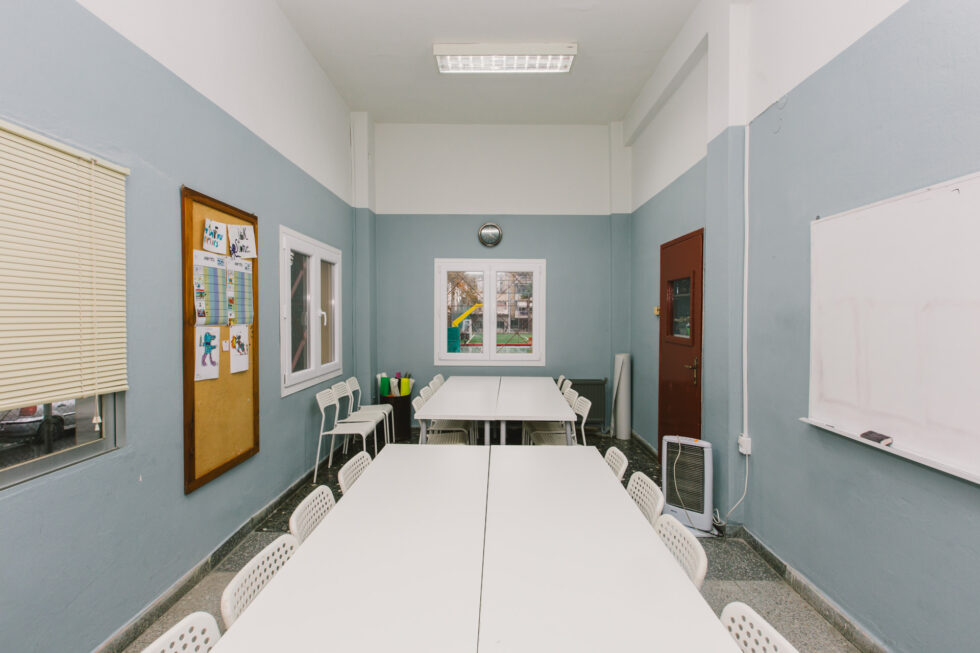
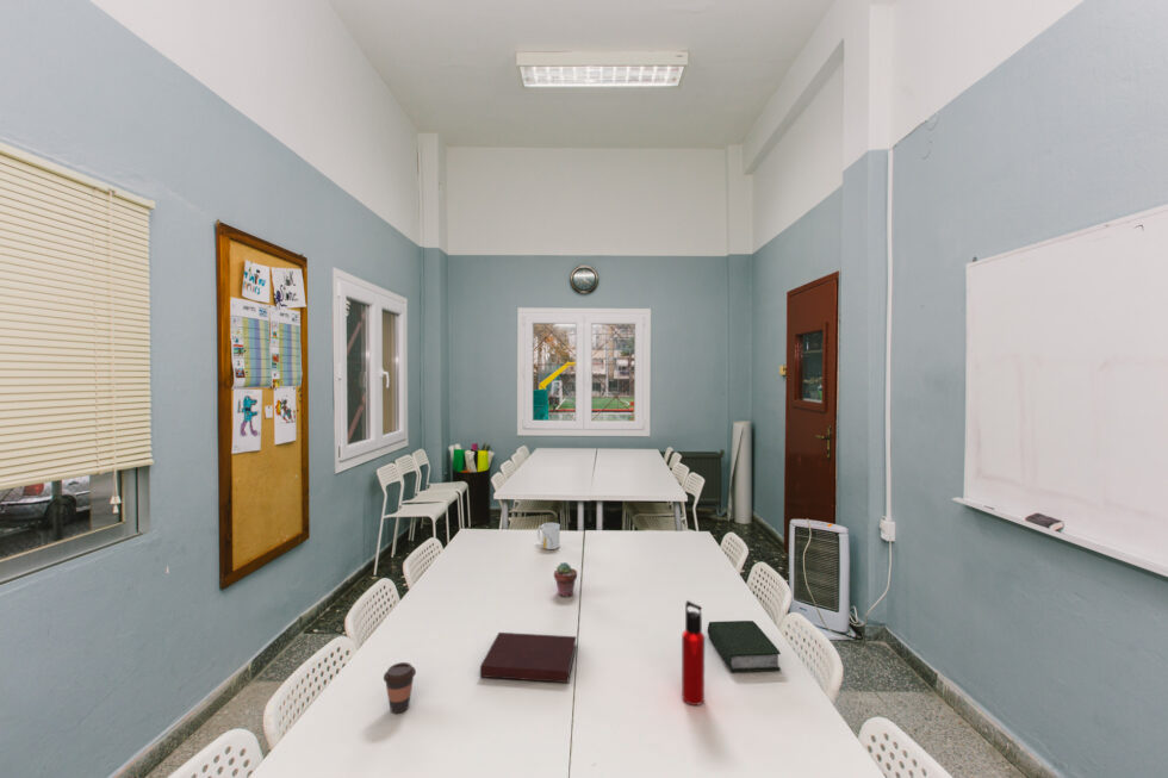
+ coffee cup (399, 687)
+ mug (547, 535)
+ notebook (530, 655)
+ book (741, 643)
+ water bottle (692, 649)
+ potted succulent (565, 578)
